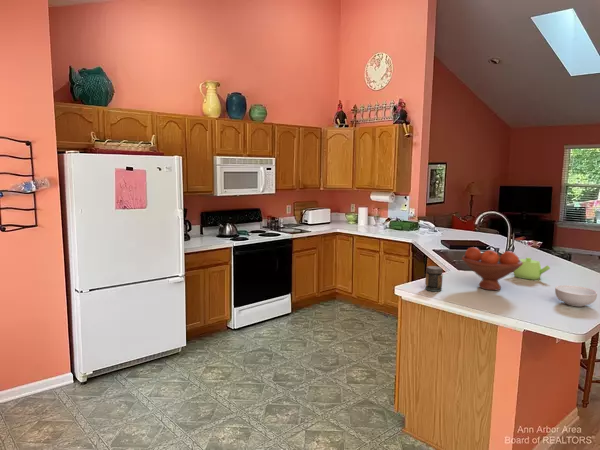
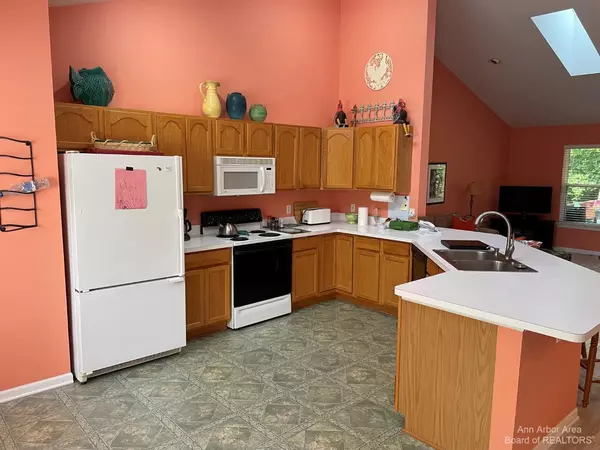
- teapot (529, 267)
- cereal bowl (575, 296)
- jar (434, 278)
- fruit bowl (490, 268)
